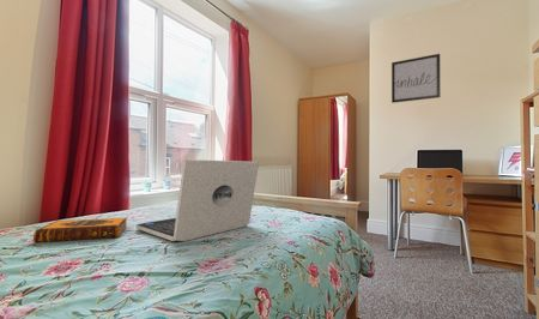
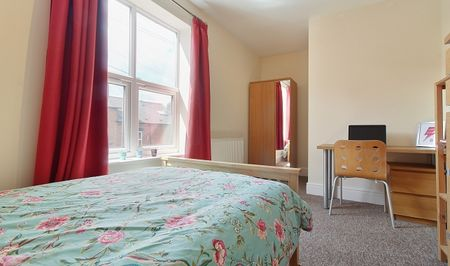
- hardback book (85, 229)
- laptop (198, 194)
- wall art (414, 79)
